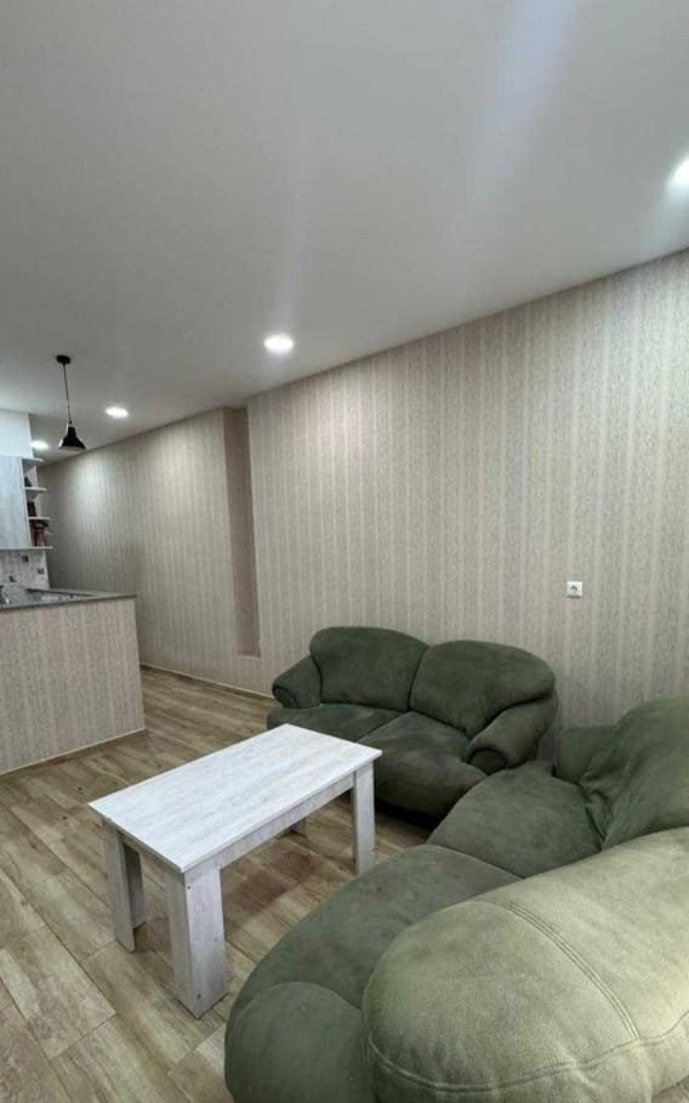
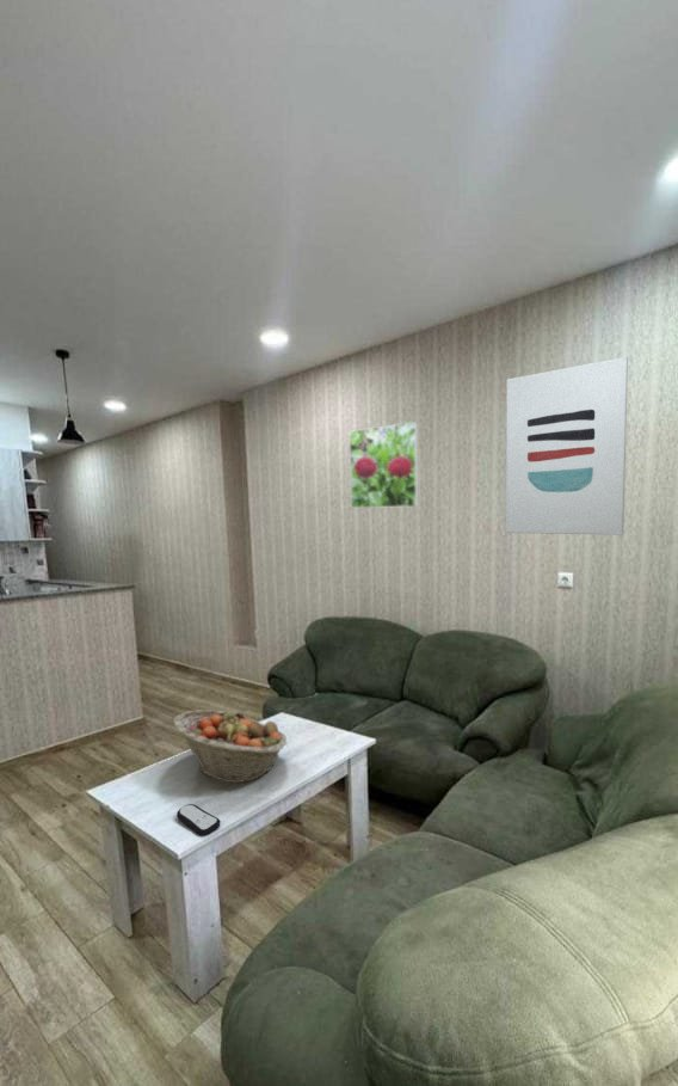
+ wall art (561, 453)
+ fruit basket (230, 738)
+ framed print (382, 467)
+ remote control (197, 818)
